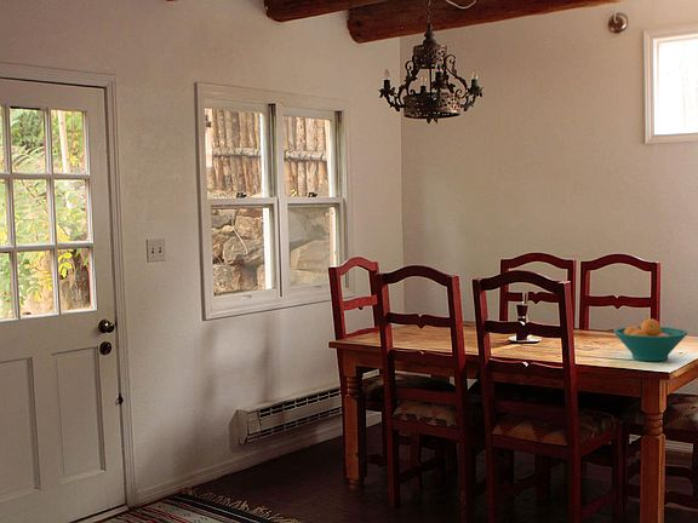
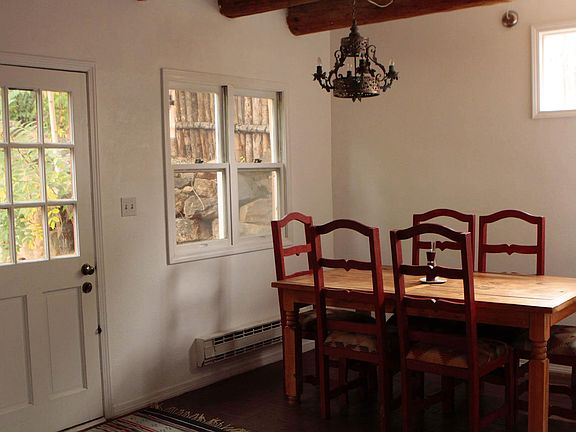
- fruit bowl (650, 338)
